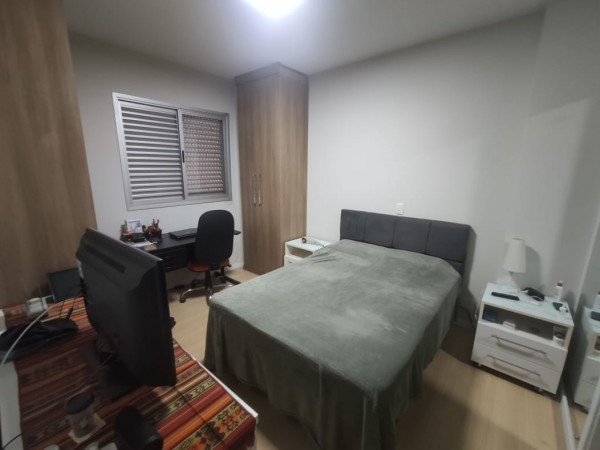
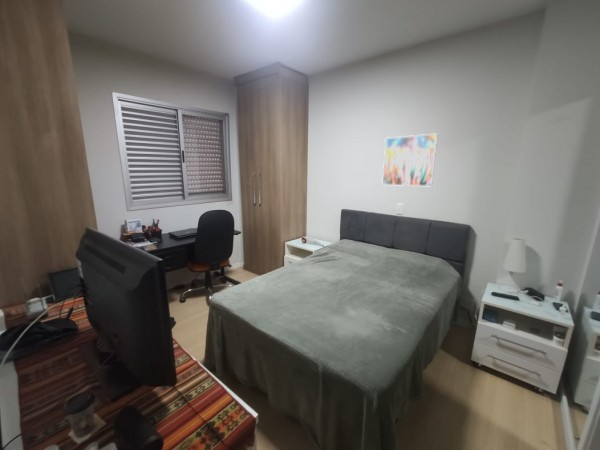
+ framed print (407, 161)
